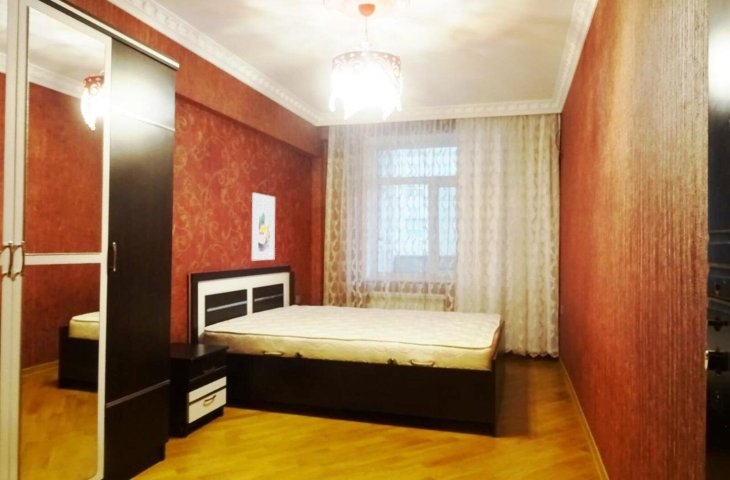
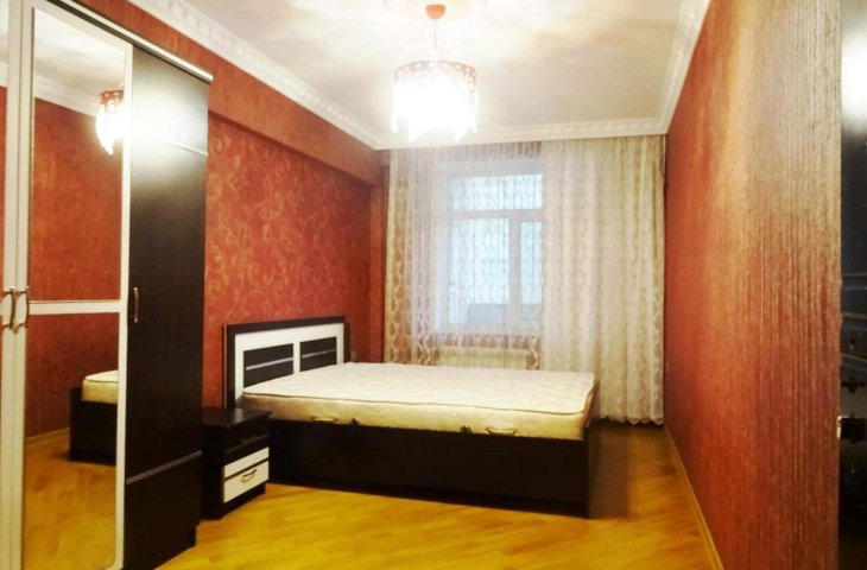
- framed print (263, 227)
